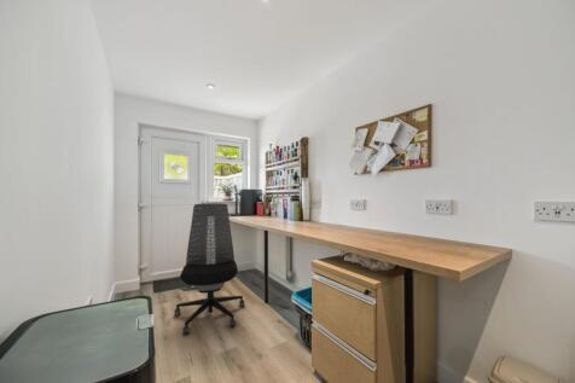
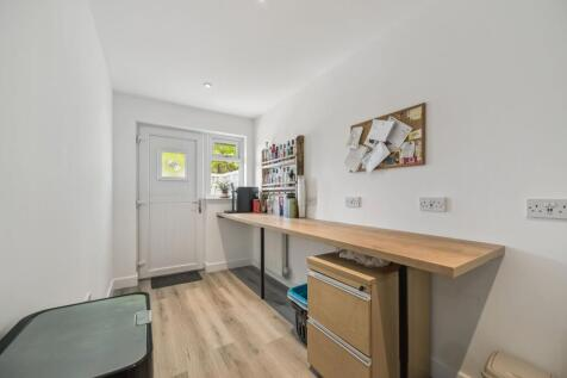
- office chair (210, 259)
